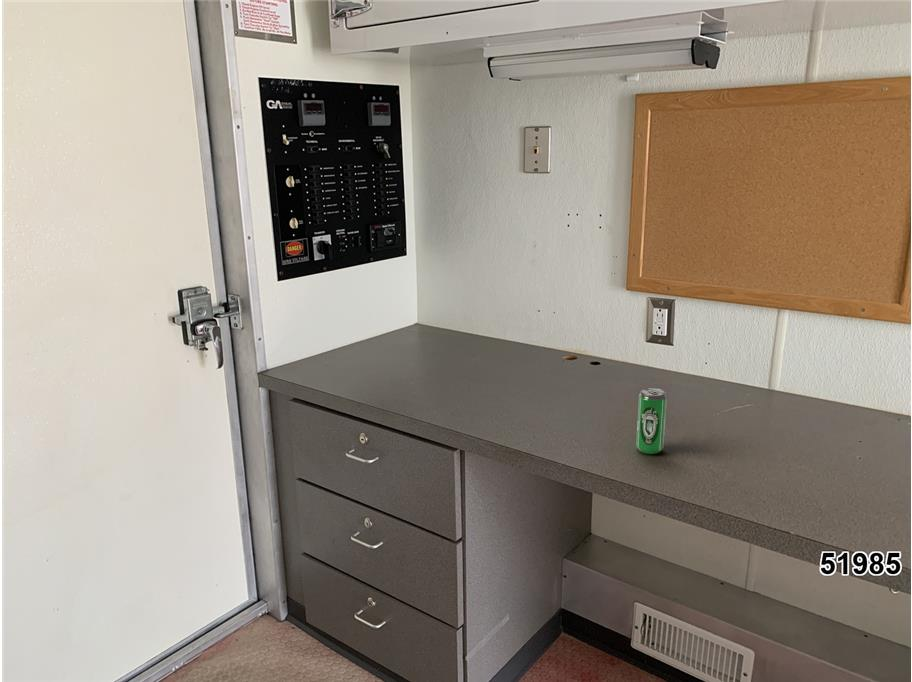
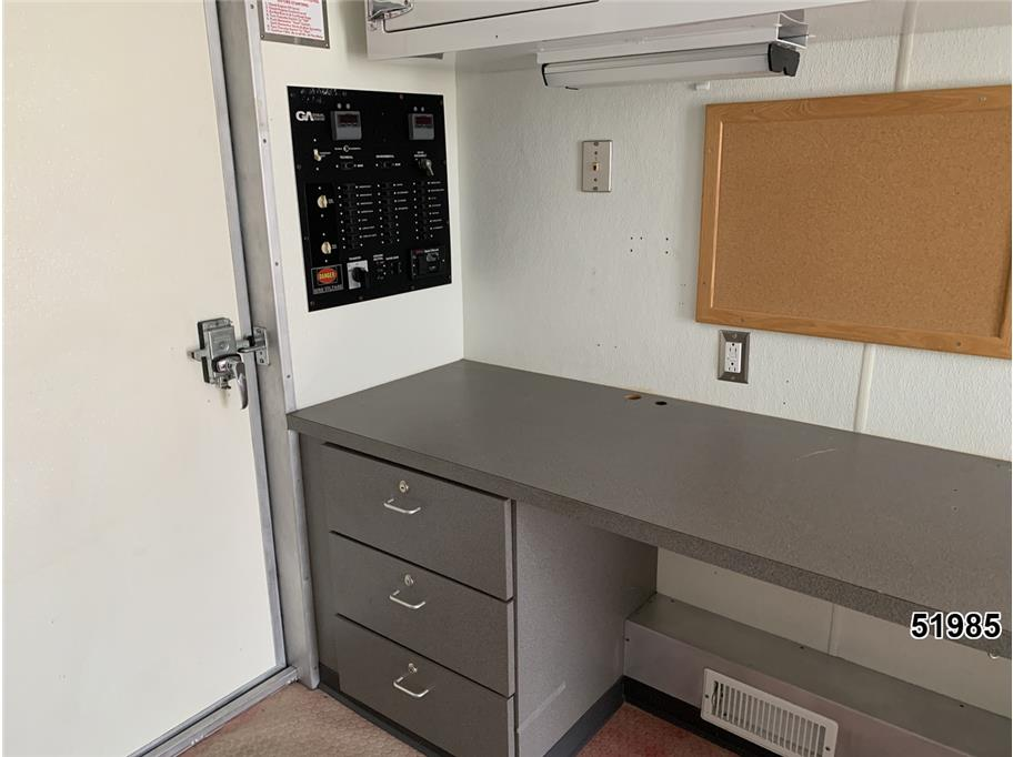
- beverage can (651, 421)
